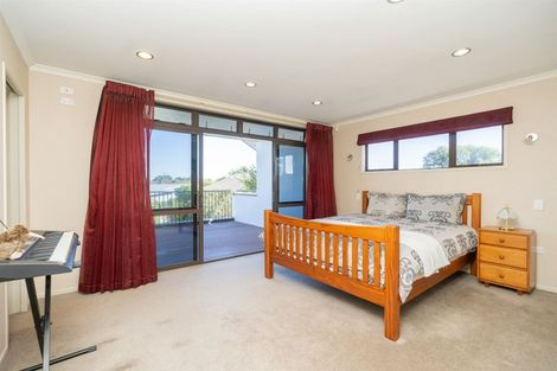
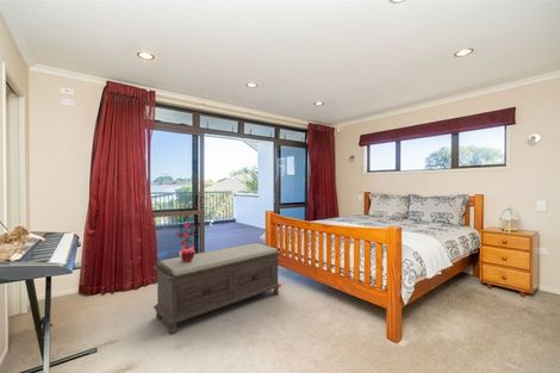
+ bench (223, 279)
+ potted plant (187, 241)
